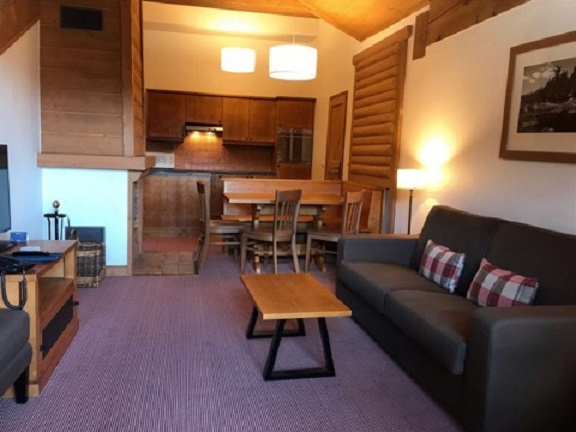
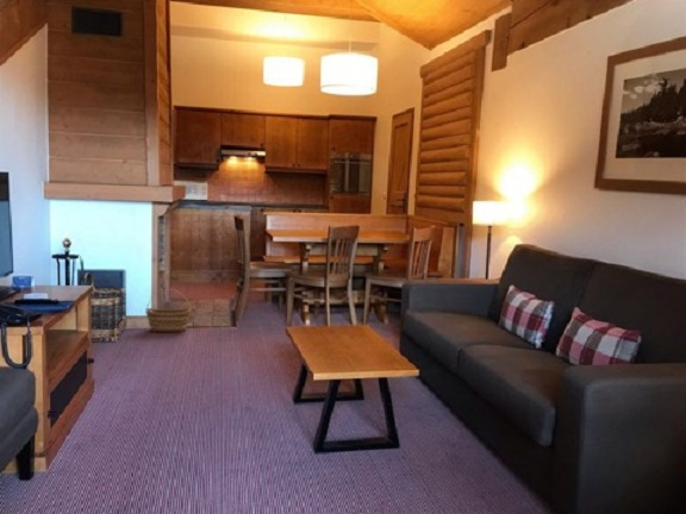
+ basket (168, 309)
